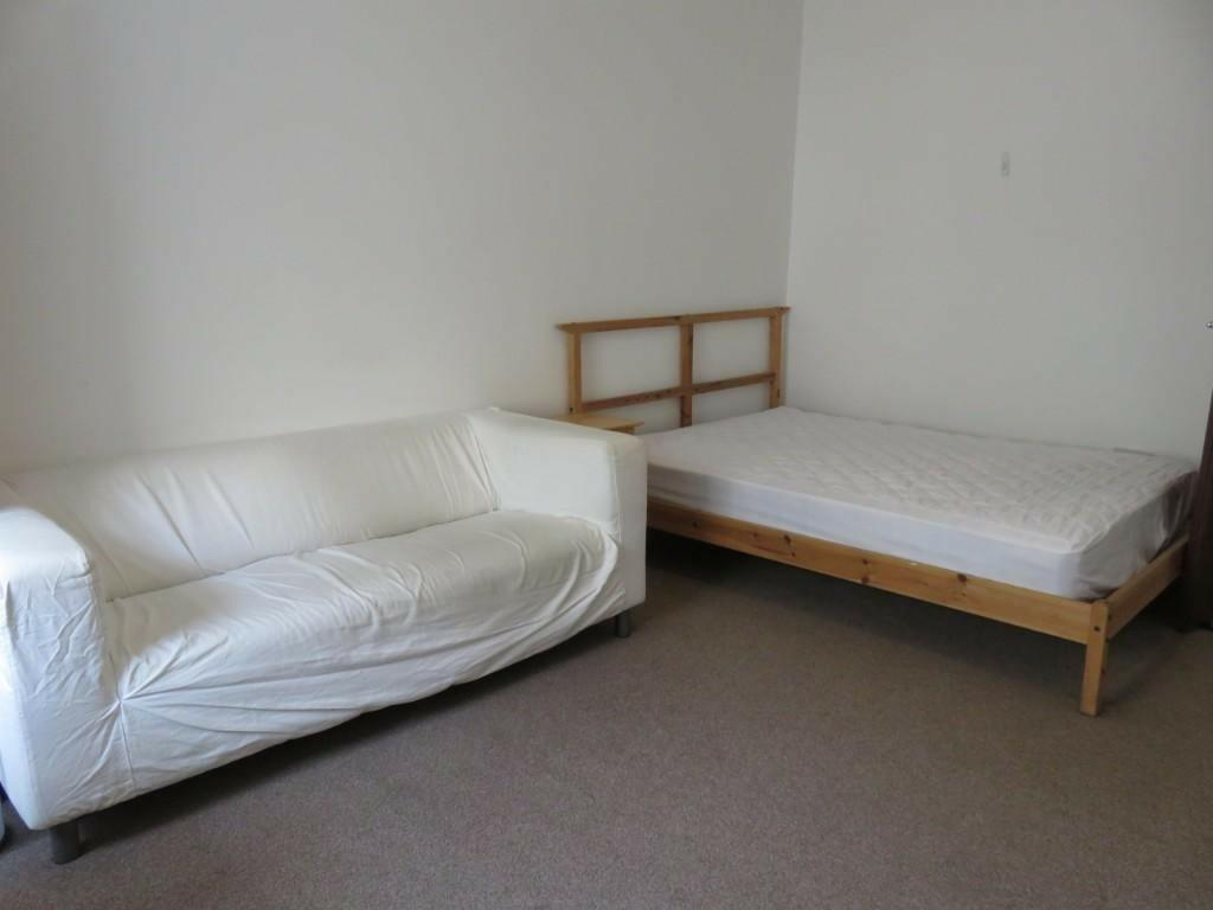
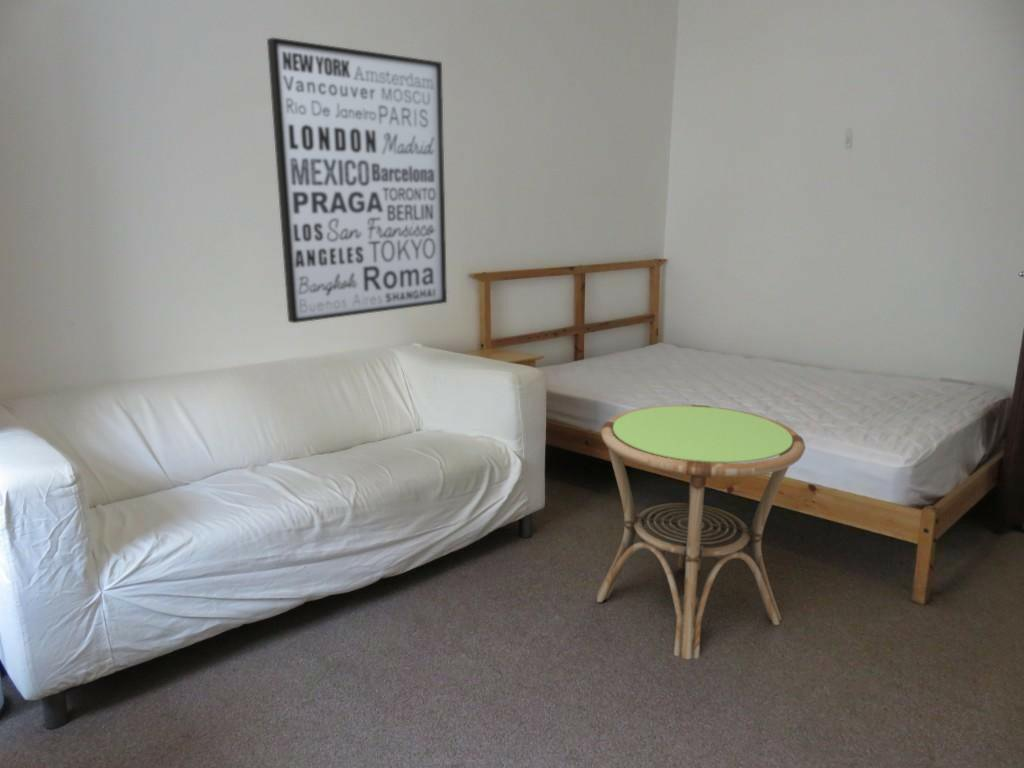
+ side table (694, 522)
+ wall art (367, 186)
